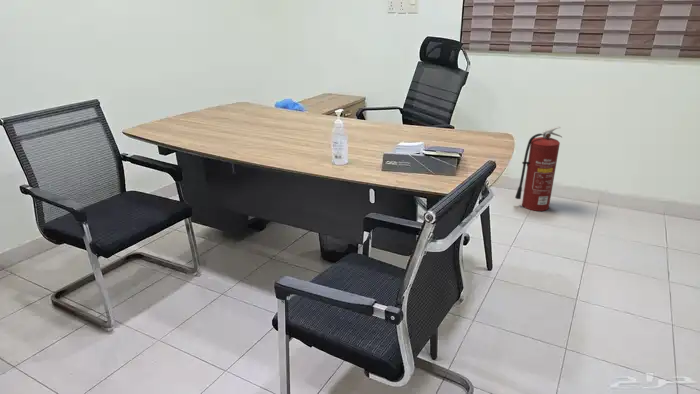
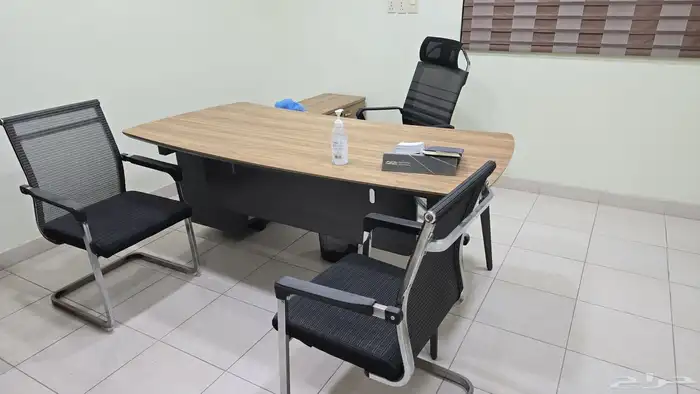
- fire extinguisher (537, 167)
